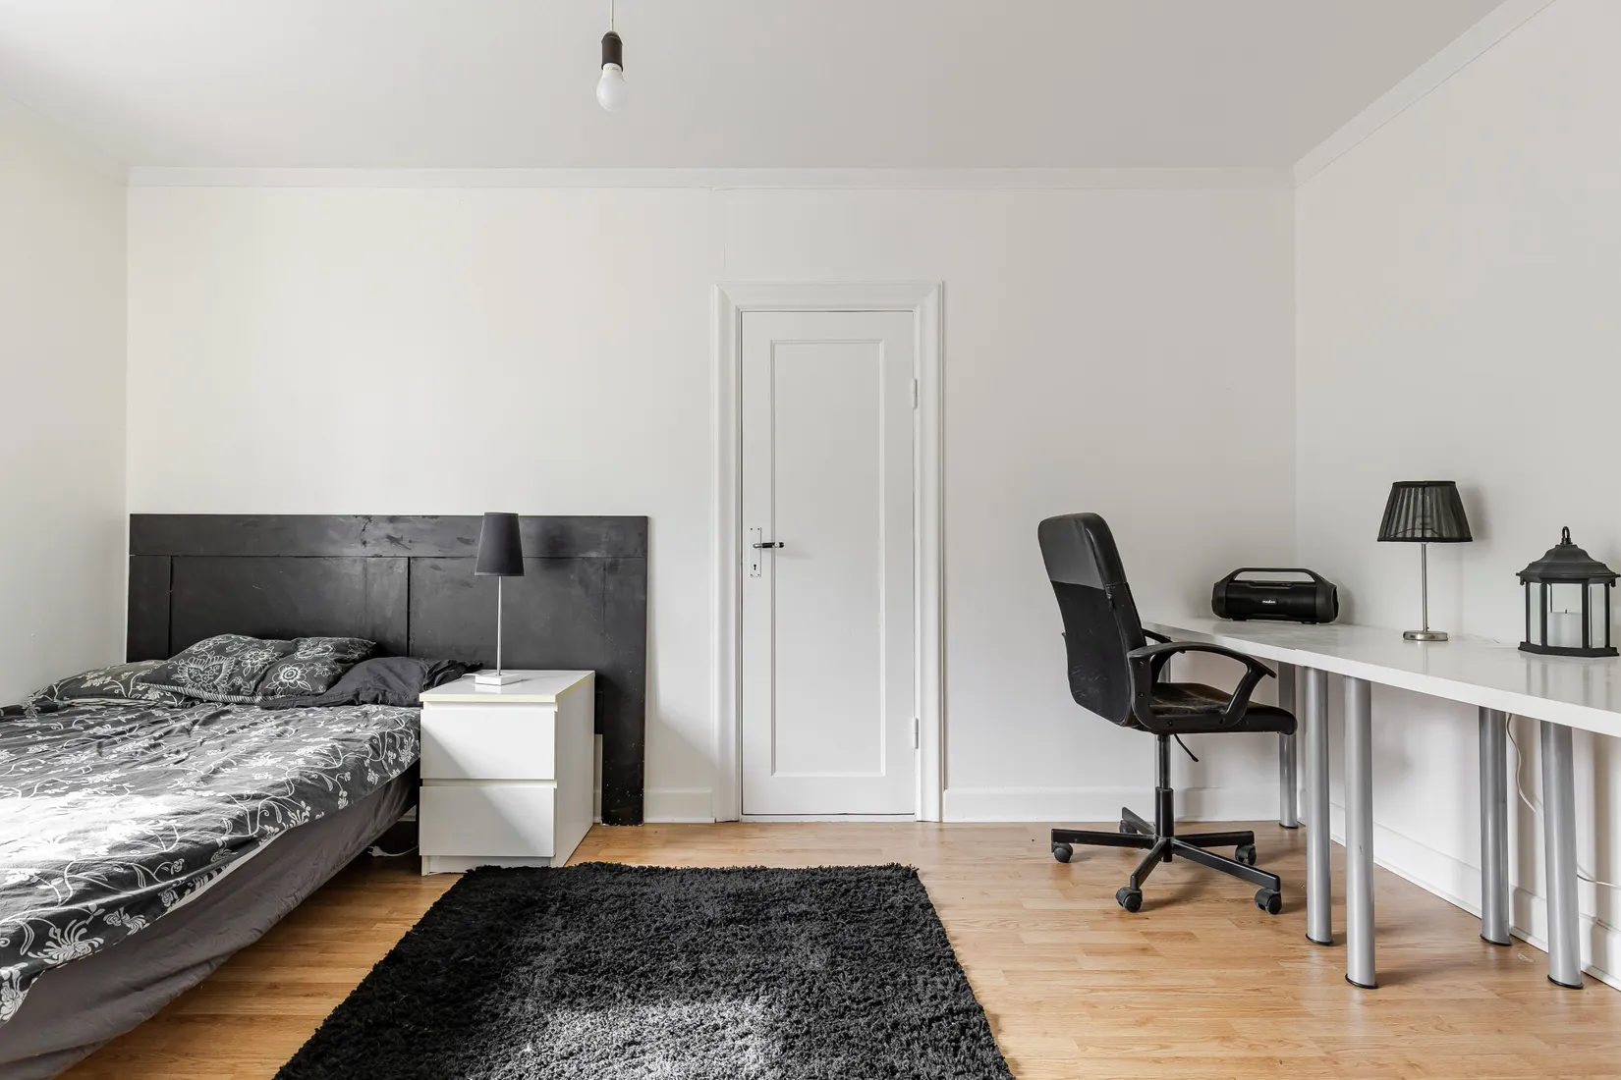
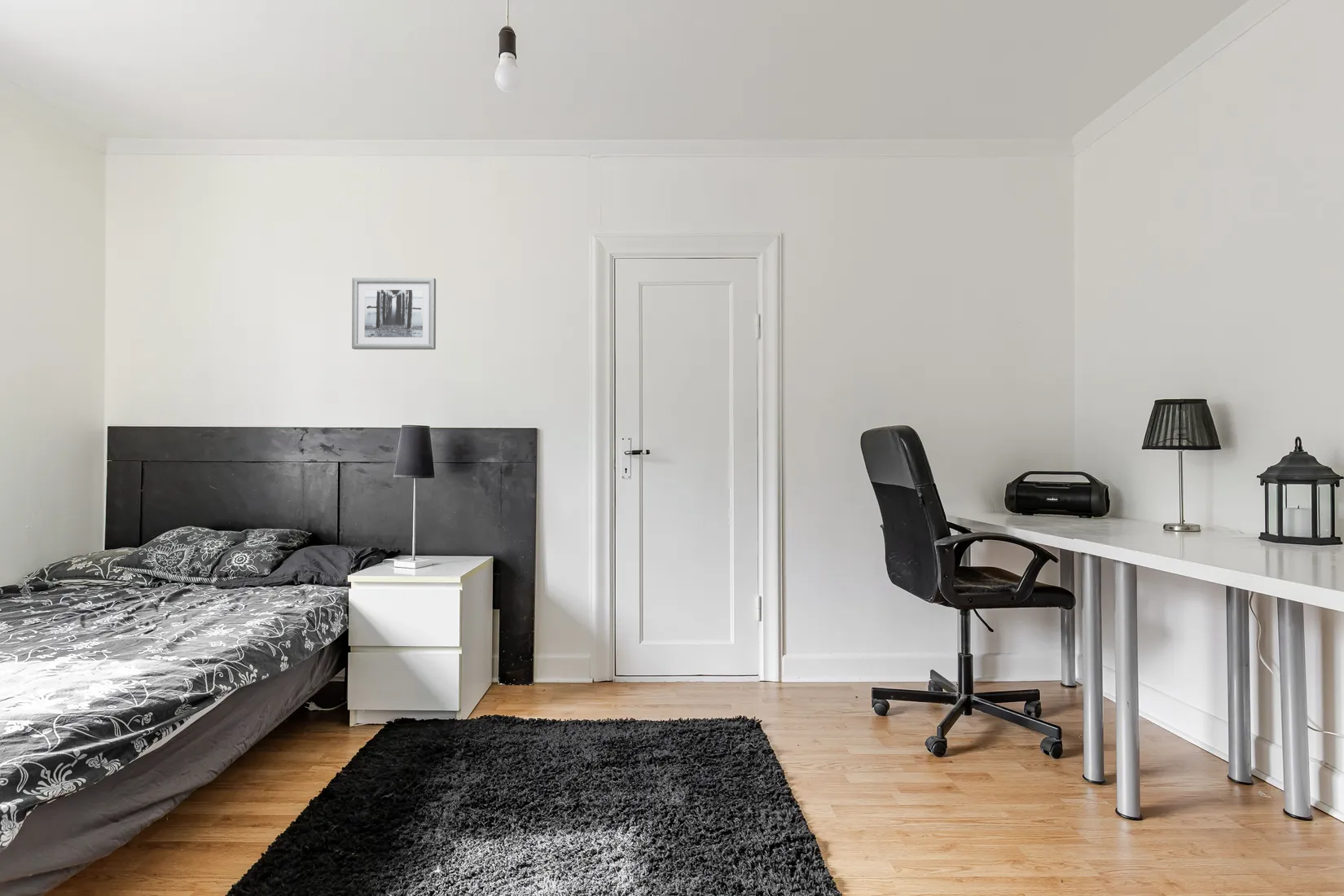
+ wall art (393, 314)
